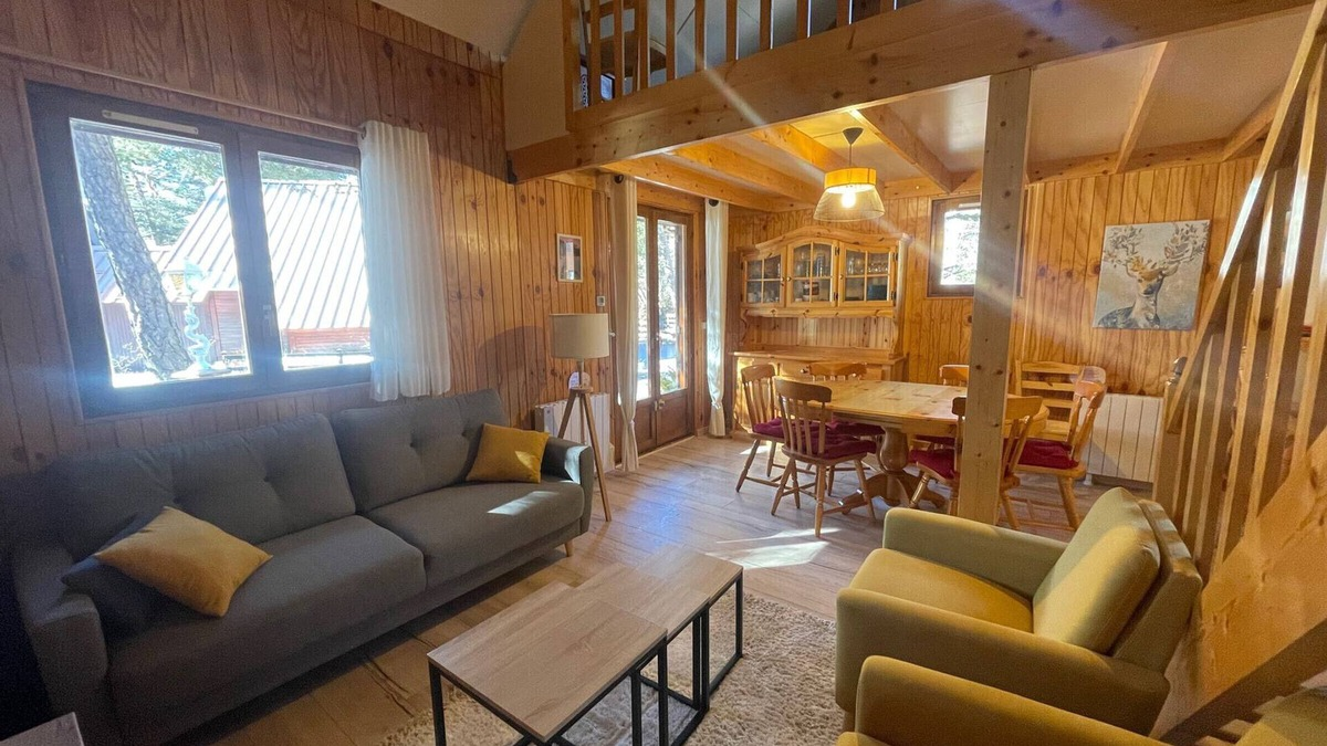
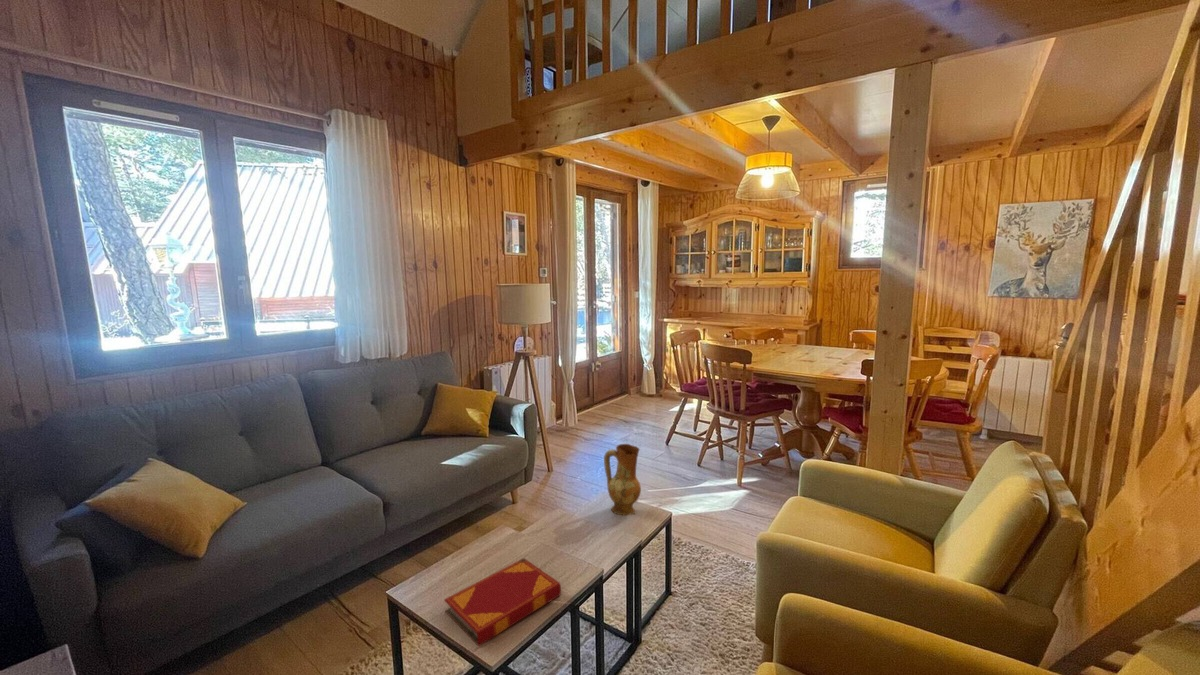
+ hardback book (504, 597)
+ ceramic jug (621, 479)
